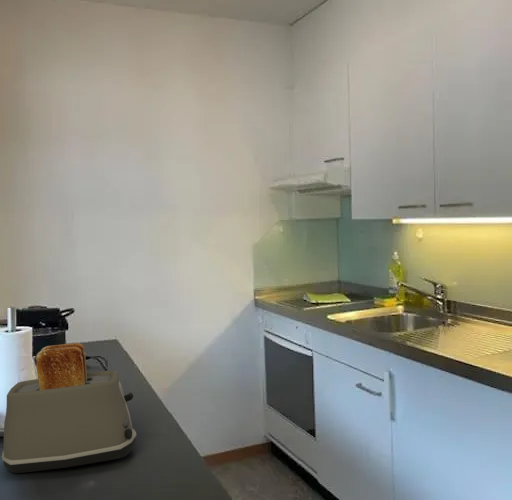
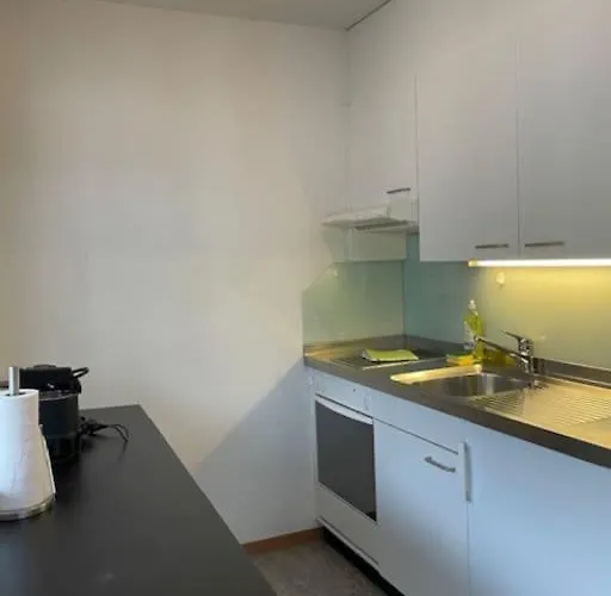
- toaster (68, 403)
